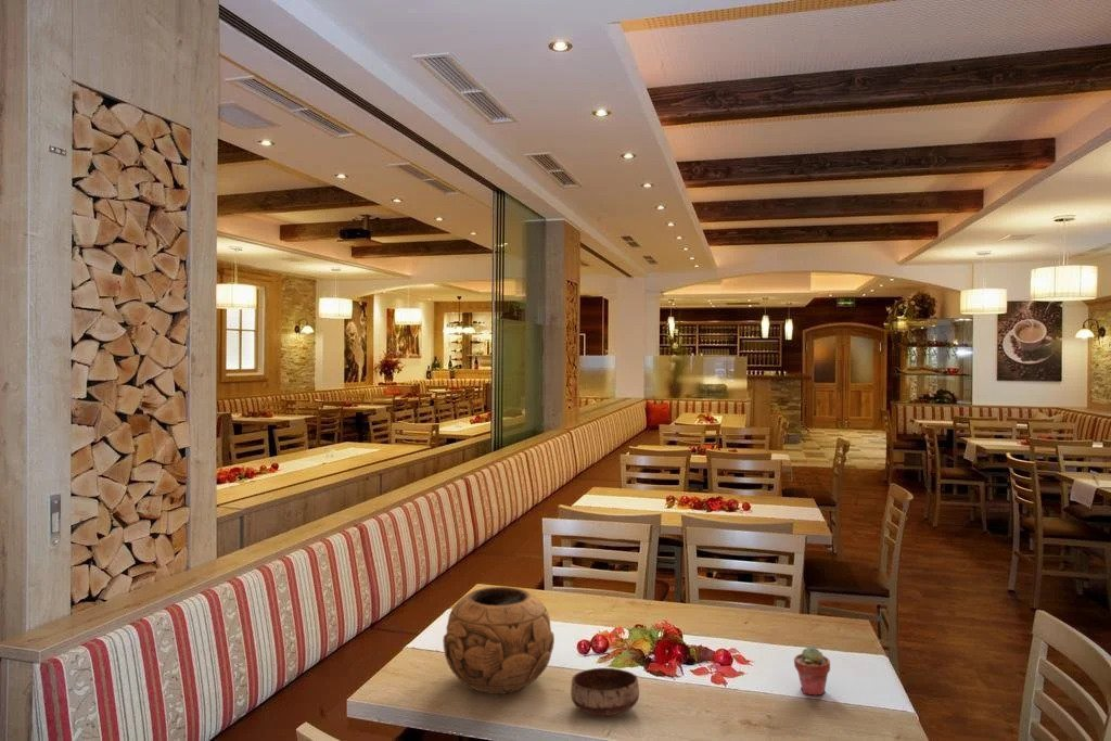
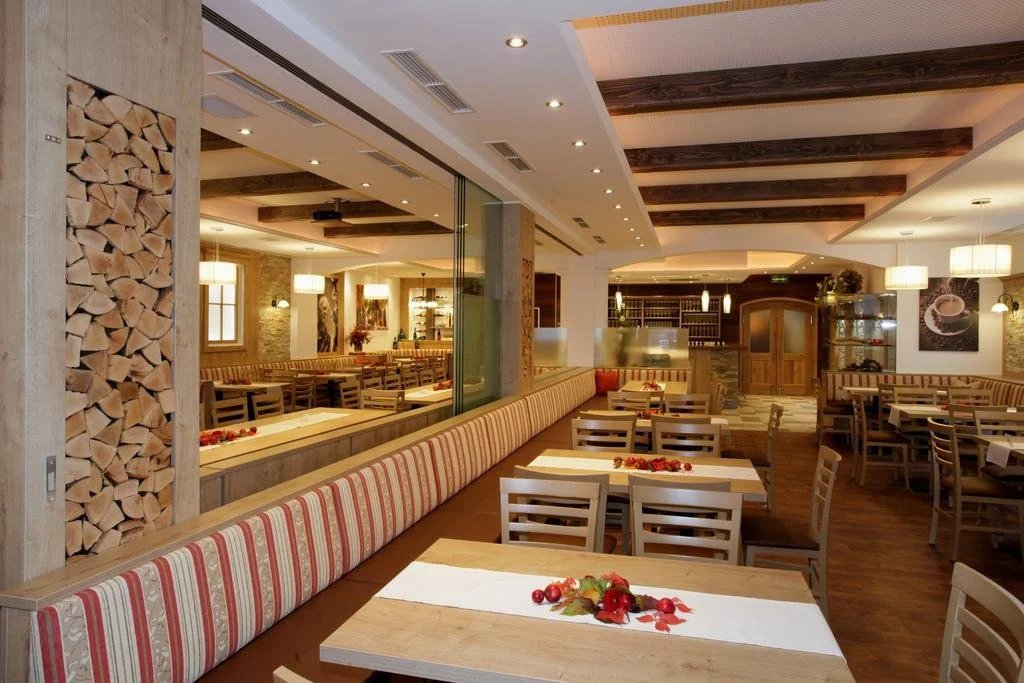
- decorative bowl (498, 638)
- bowl (604, 693)
- potted succulent (812, 668)
